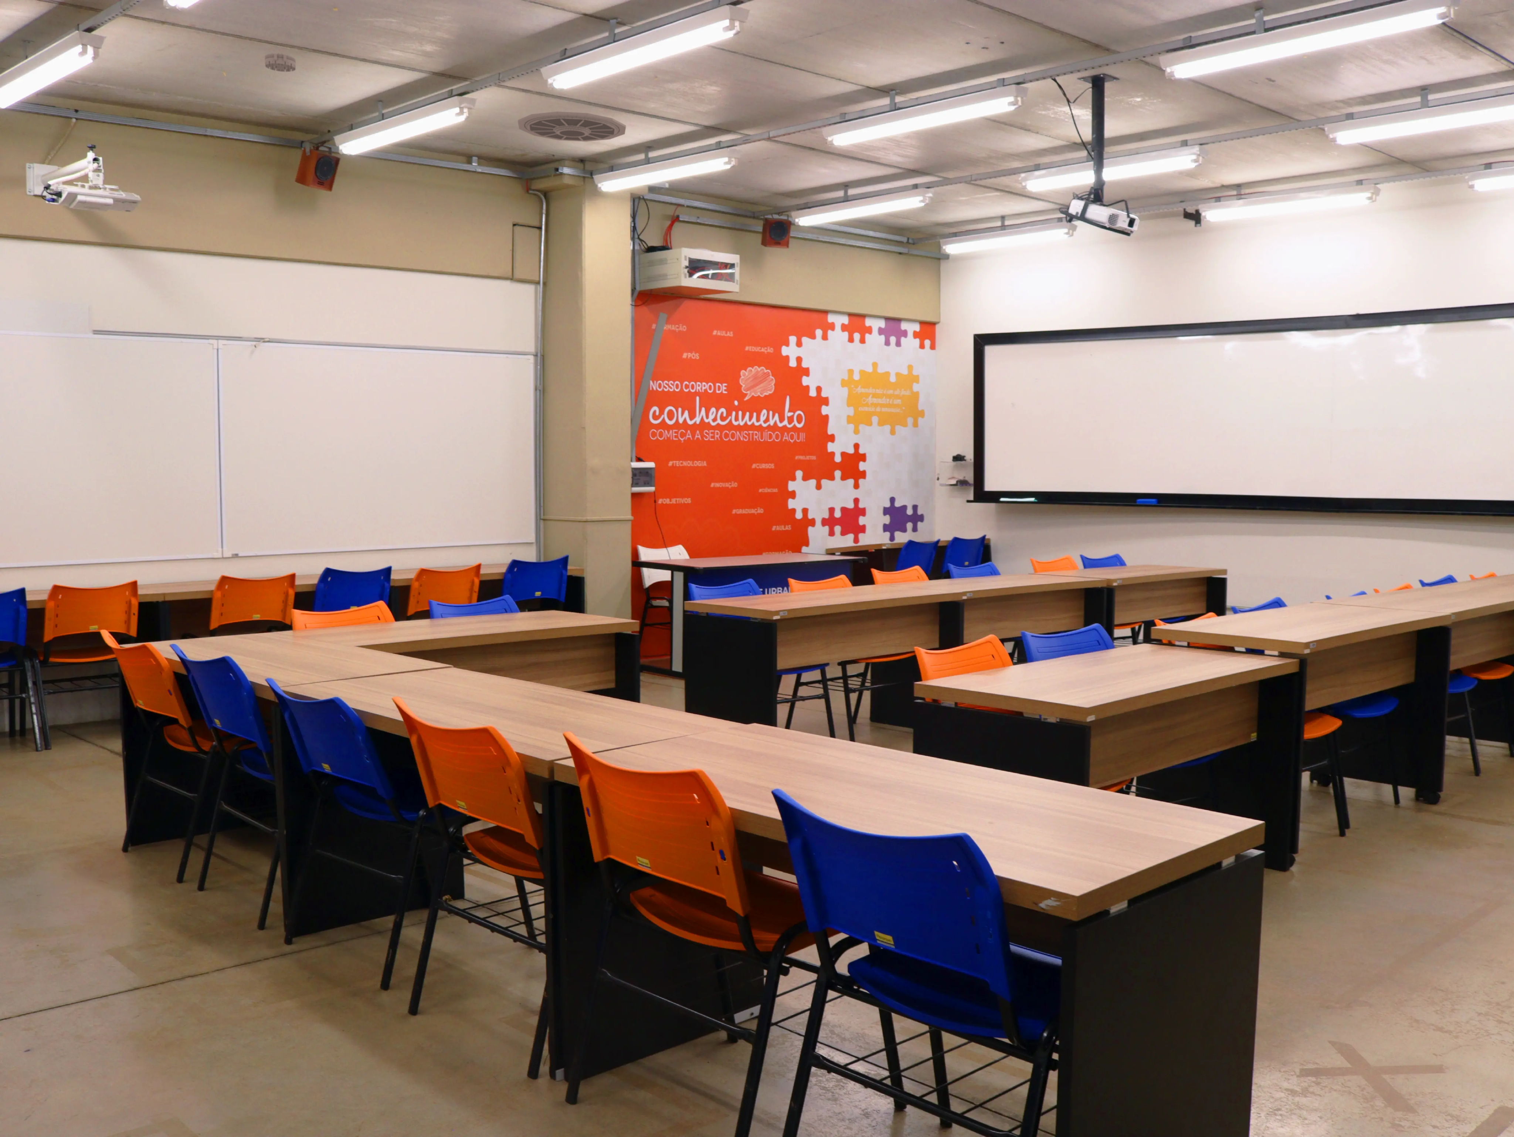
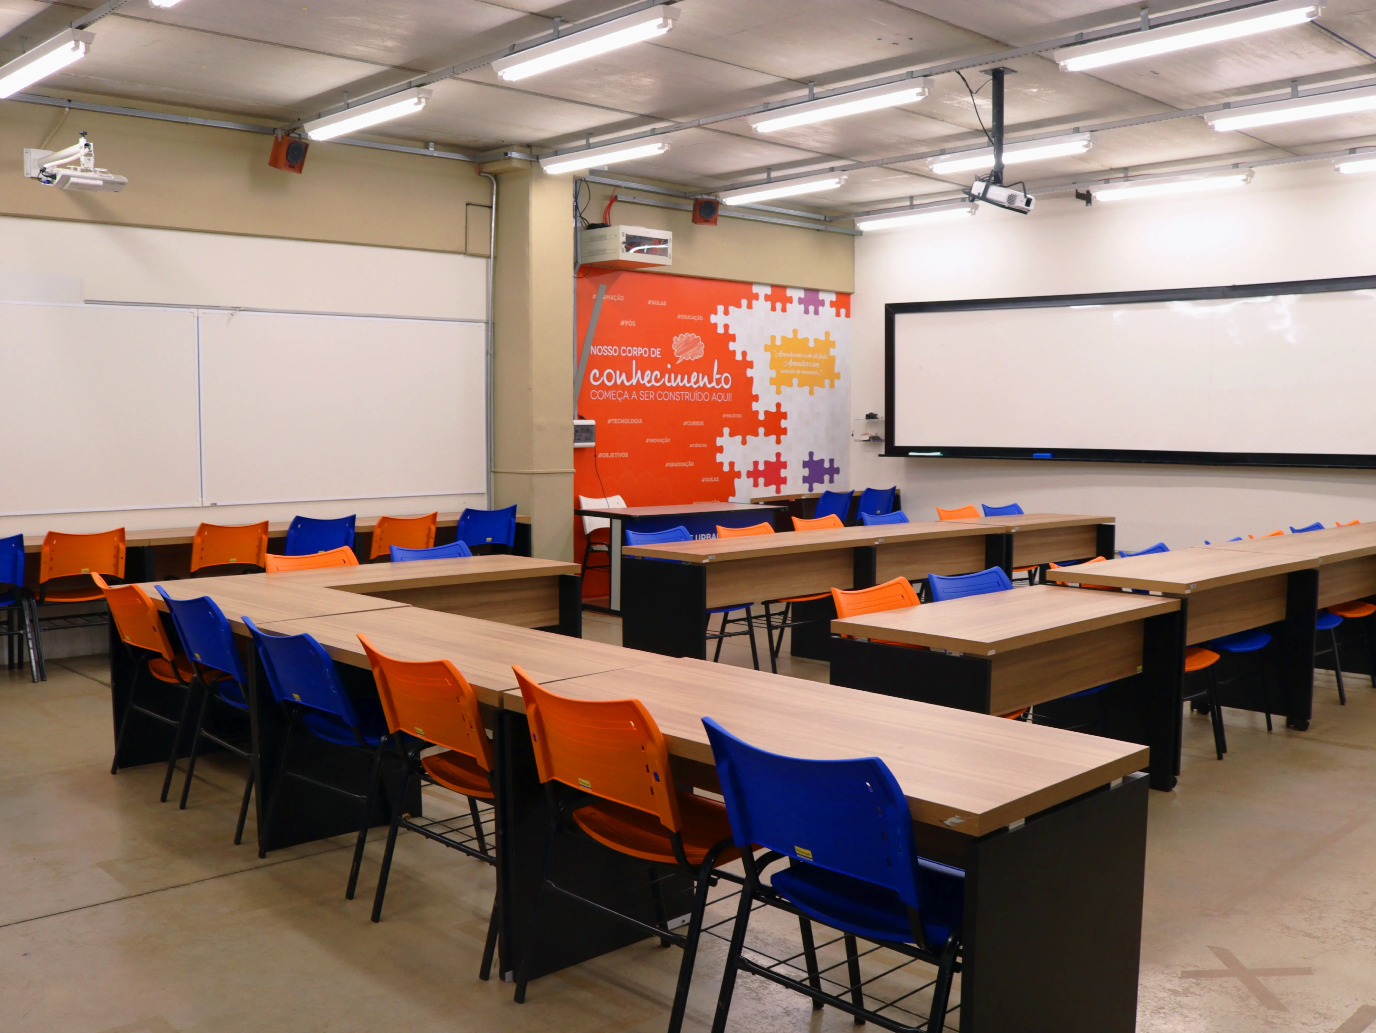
- ceiling vent (572, 129)
- smoke detector (281, 62)
